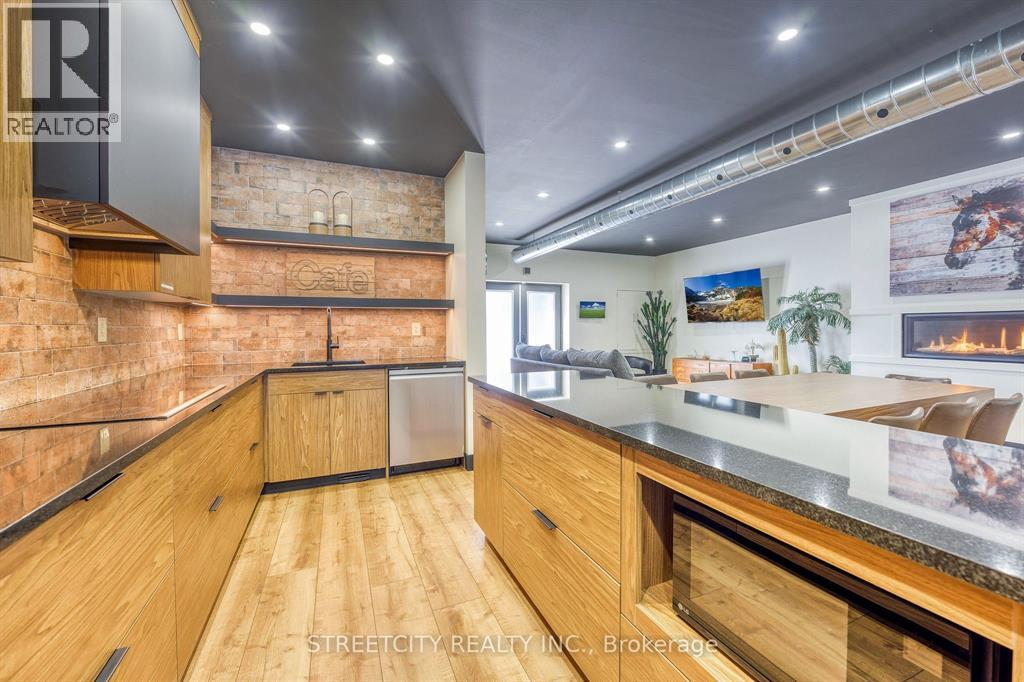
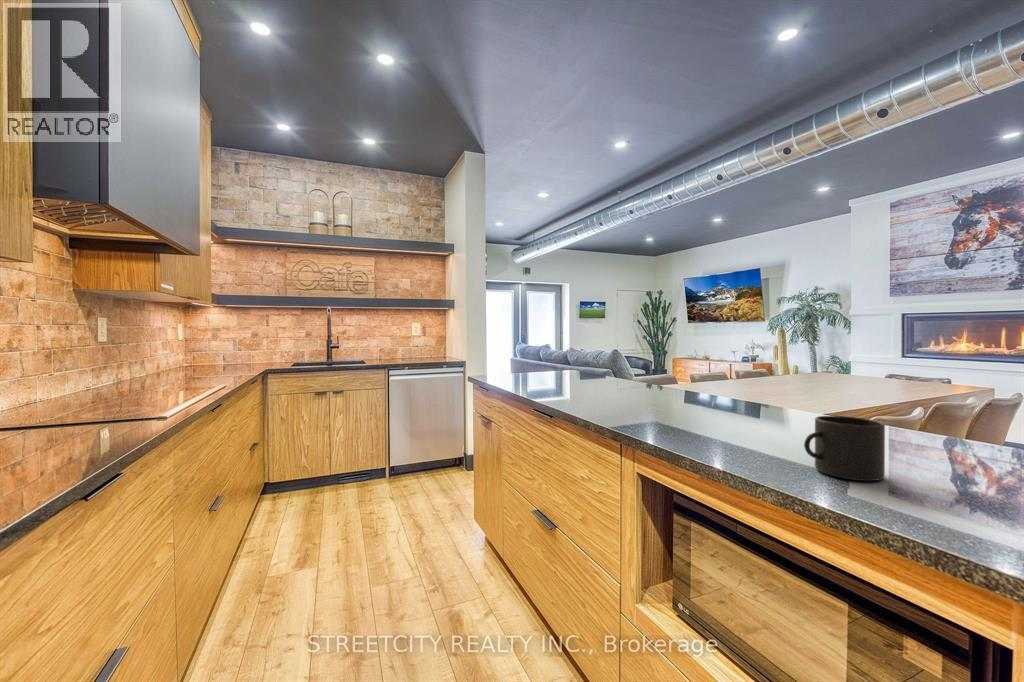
+ mug (840, 446)
